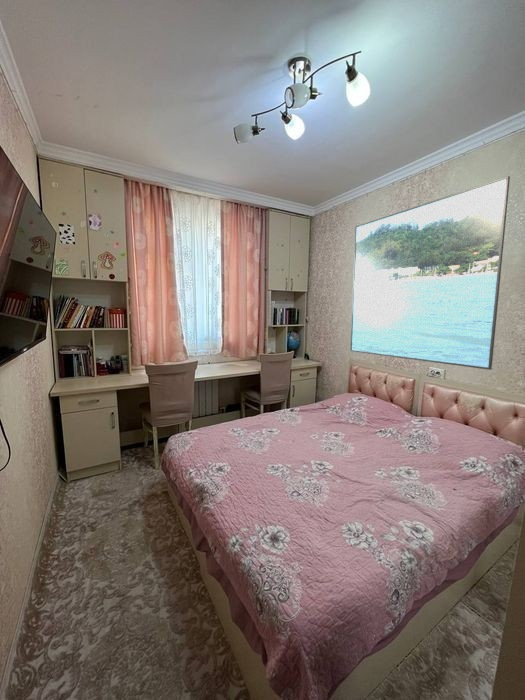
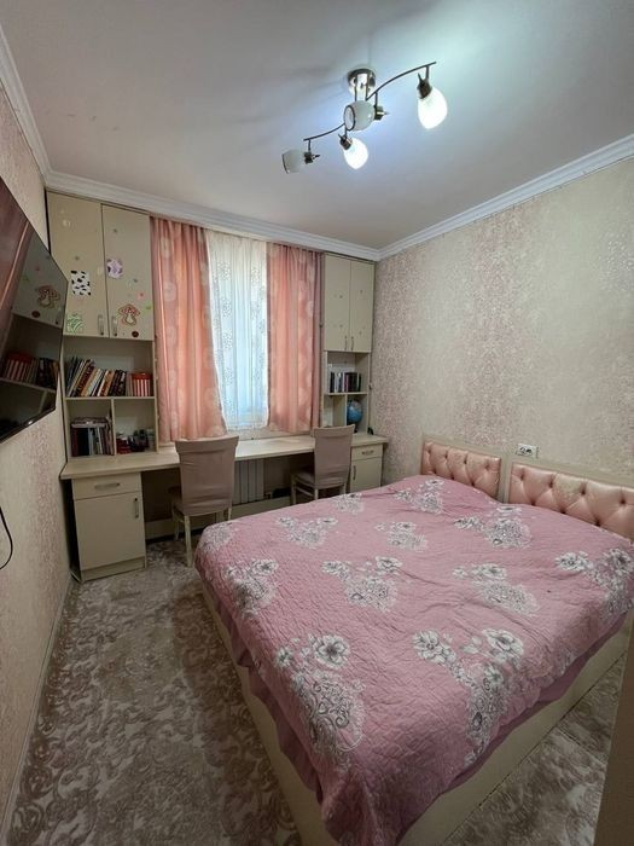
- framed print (410, 284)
